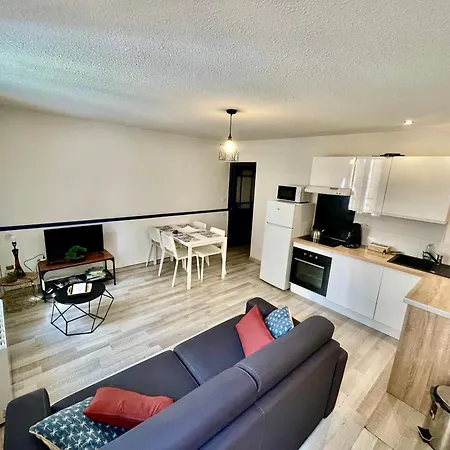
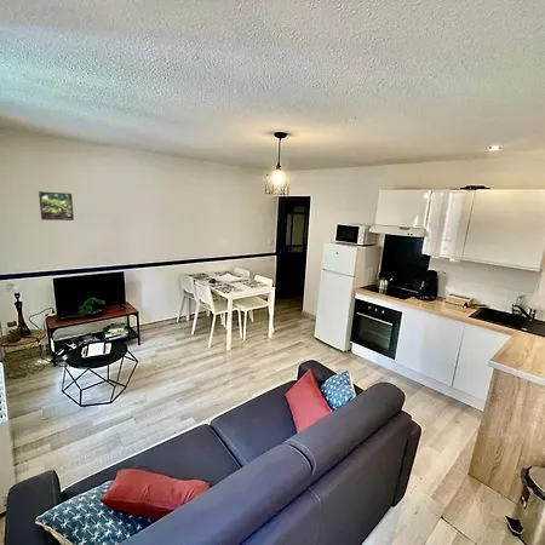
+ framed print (56, 206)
